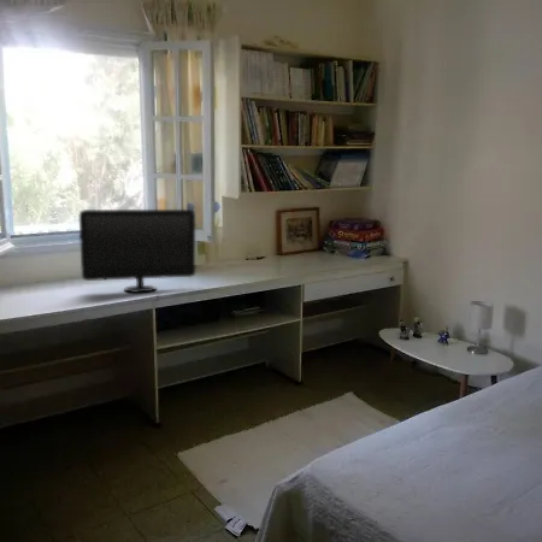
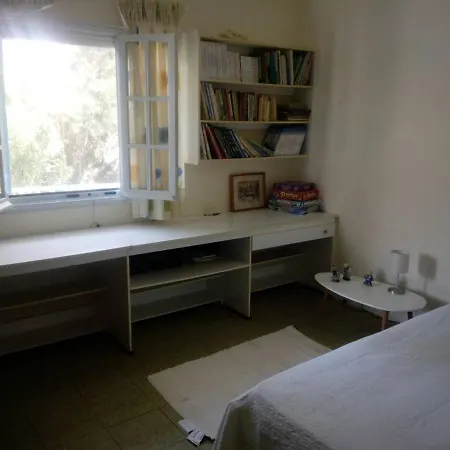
- computer monitor (139, 249)
